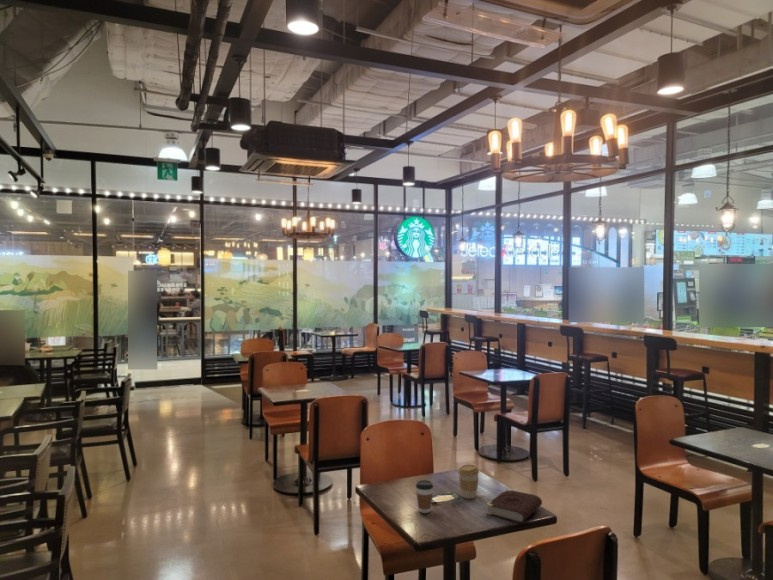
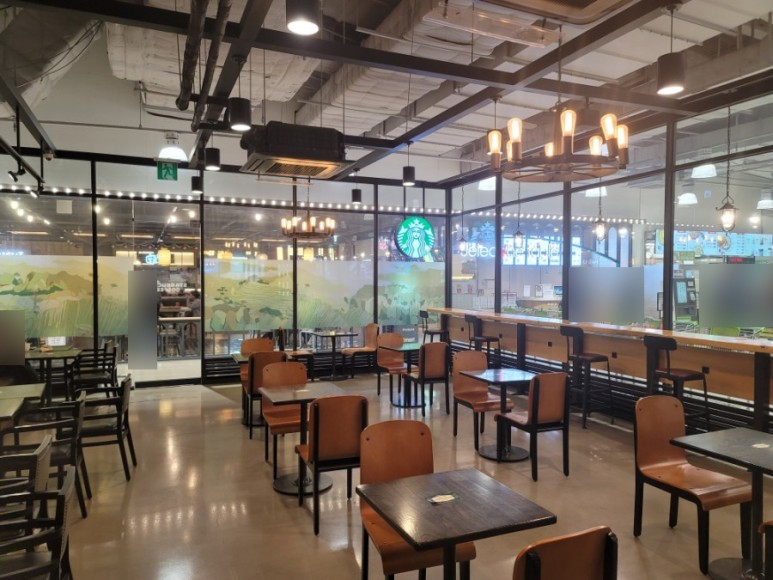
- coffee cup (468, 480)
- book (514, 504)
- coffee cup (424, 496)
